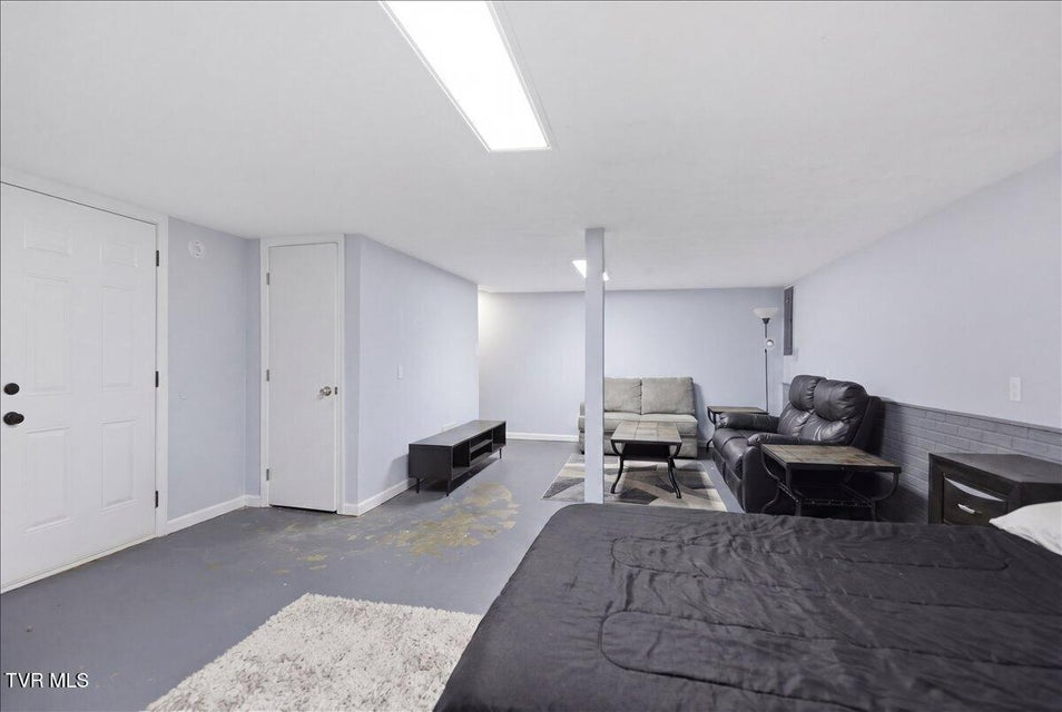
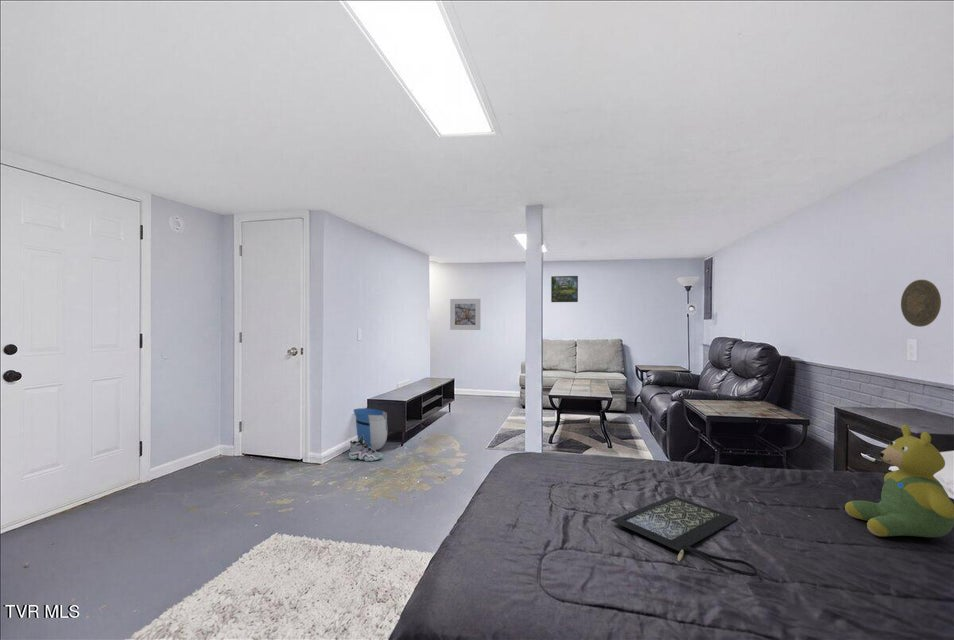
+ teddy bear (897, 478)
+ decorative plate (917, 303)
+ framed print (465, 314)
+ sun visor (370, 429)
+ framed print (564, 289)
+ clutch bag (675, 521)
+ sneaker (365, 446)
